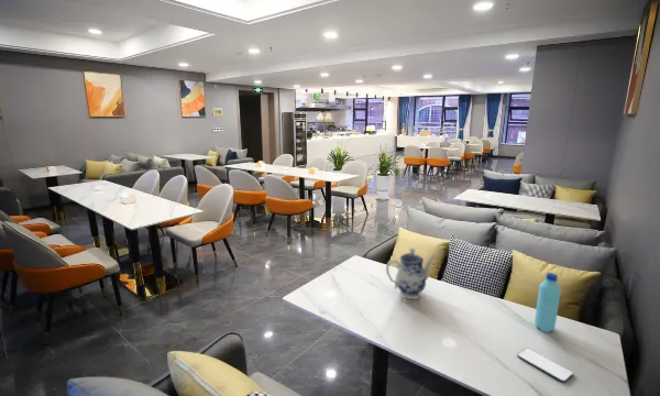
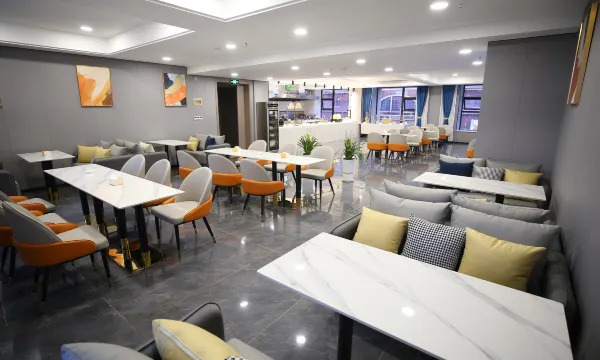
- smartphone (543, 364)
- water bottle (548, 301)
- teapot (410, 271)
